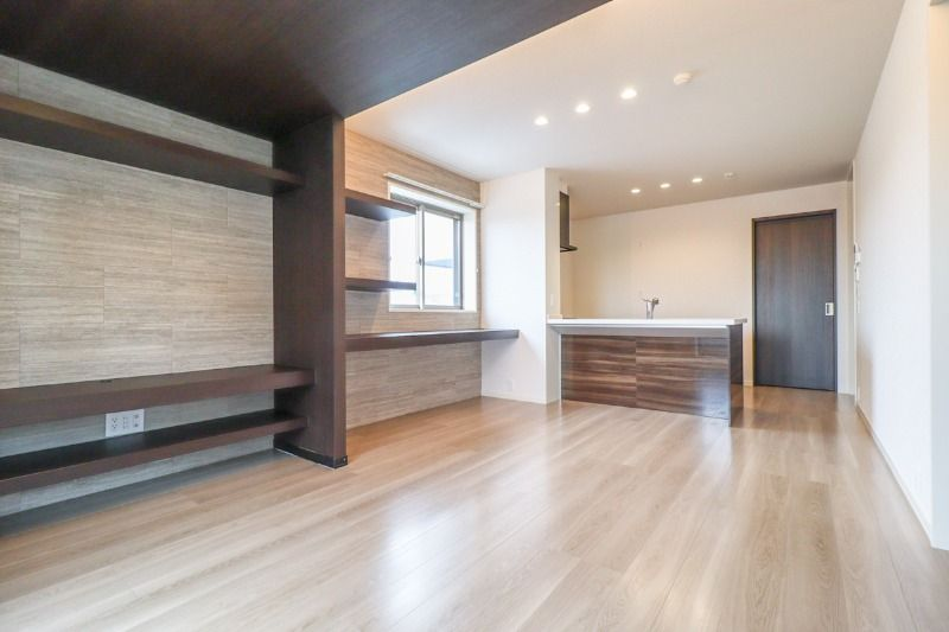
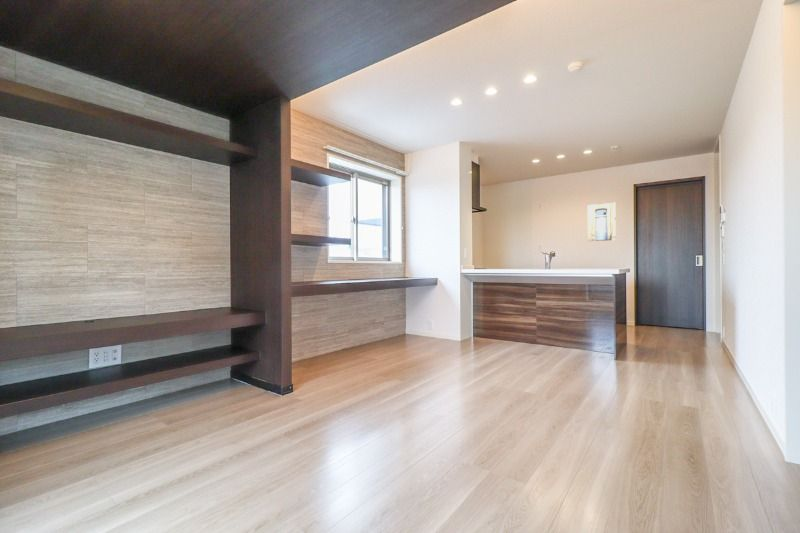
+ wall art (601, 222)
